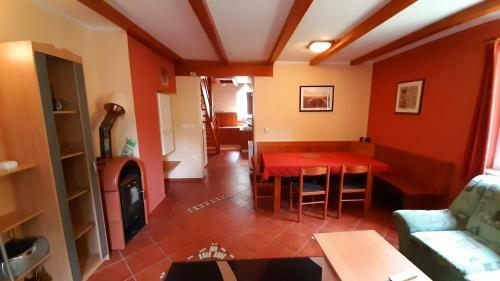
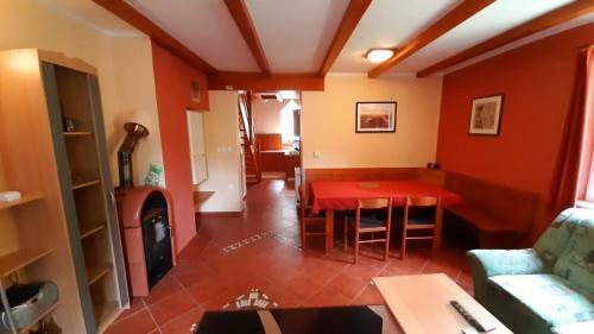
+ remote control (466, 315)
